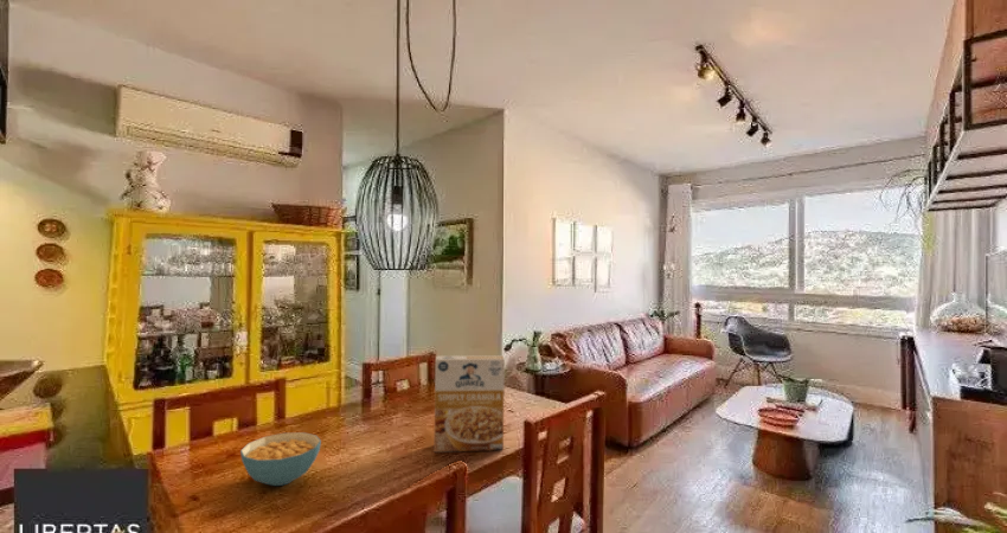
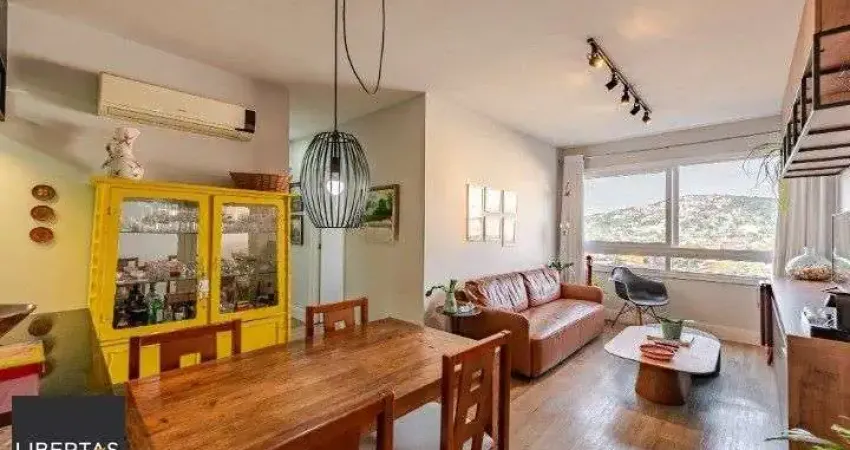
- cereal box (469, 402)
- cereal bowl (281, 462)
